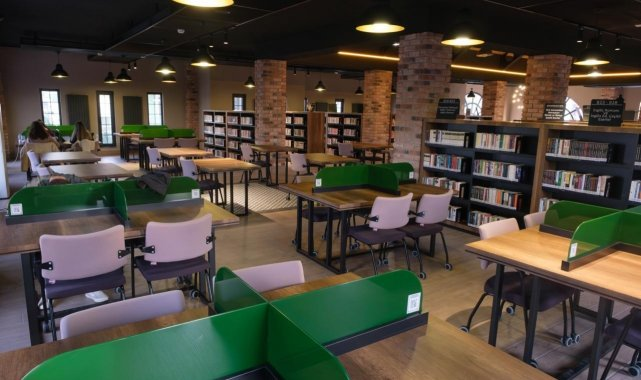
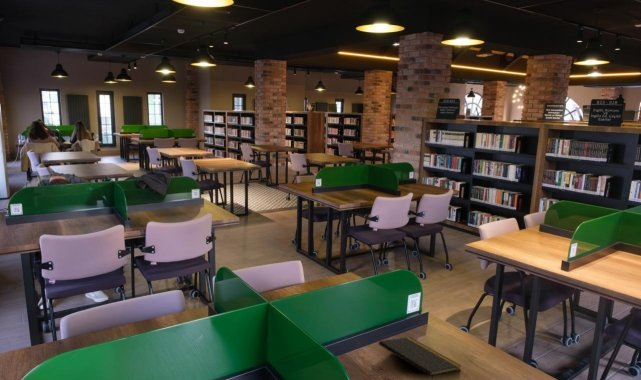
+ notepad (418, 354)
